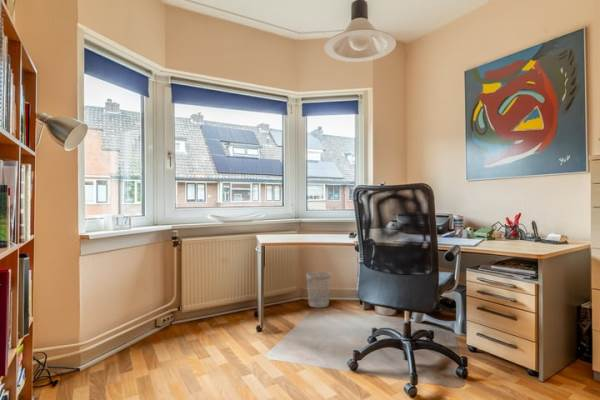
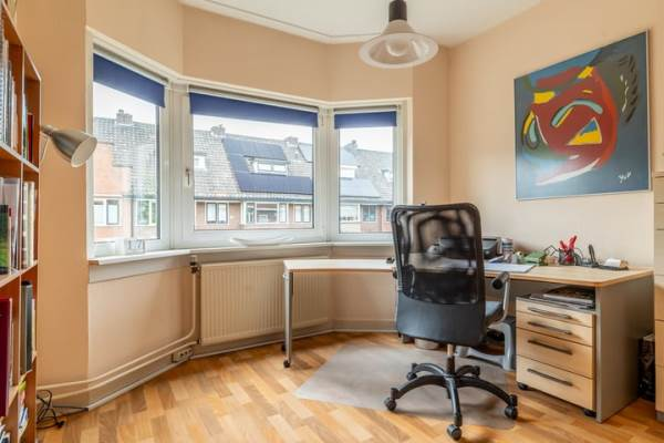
- wastebasket (318, 289)
